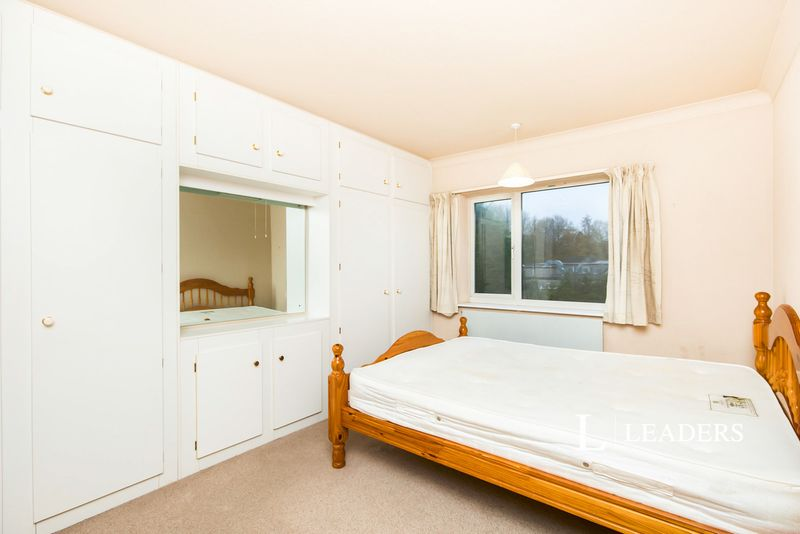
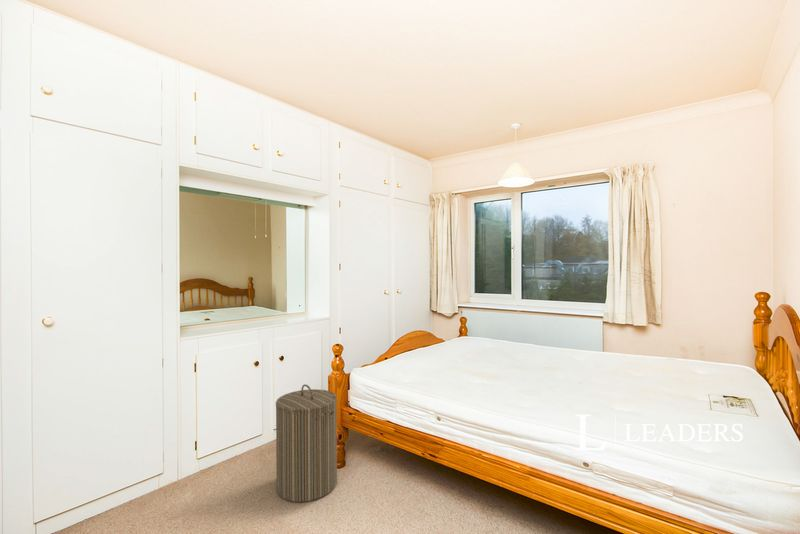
+ laundry hamper (307, 434)
